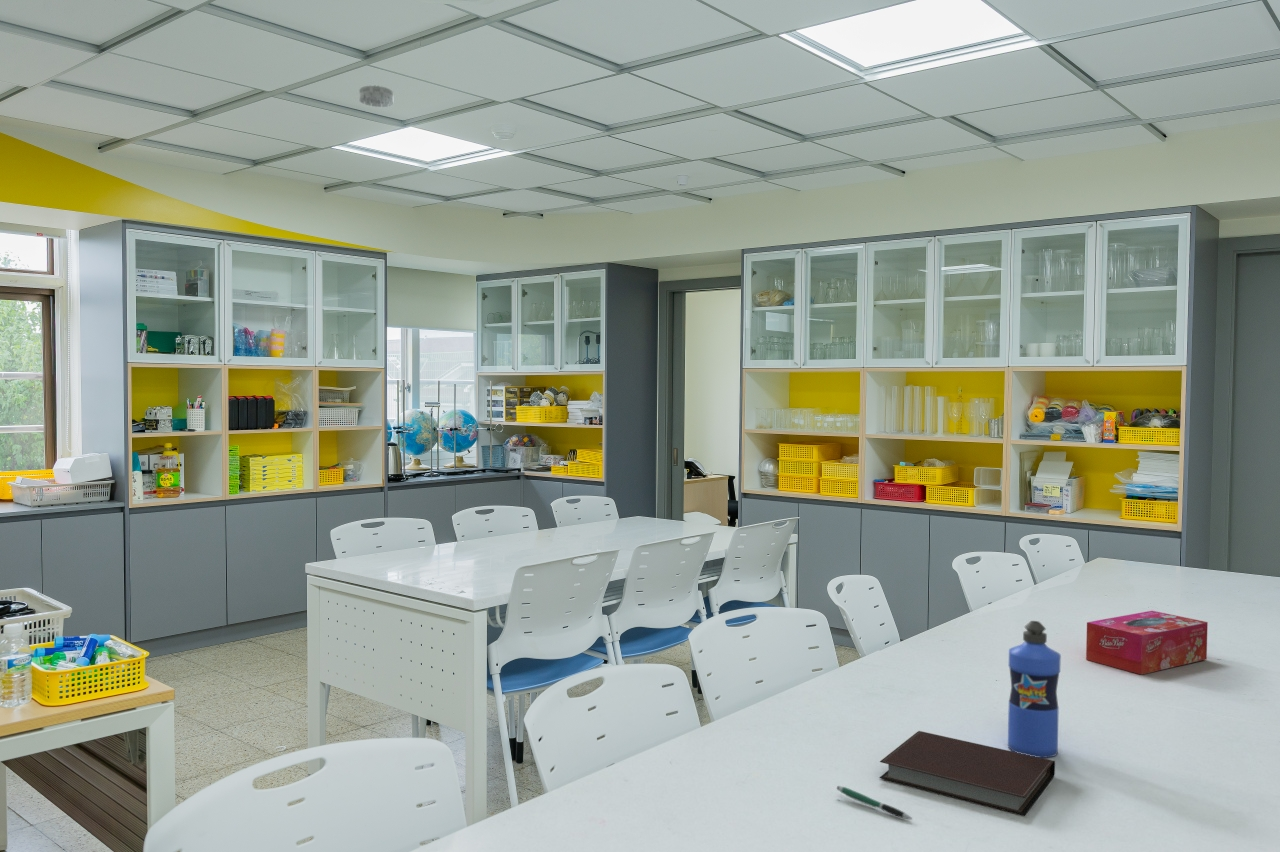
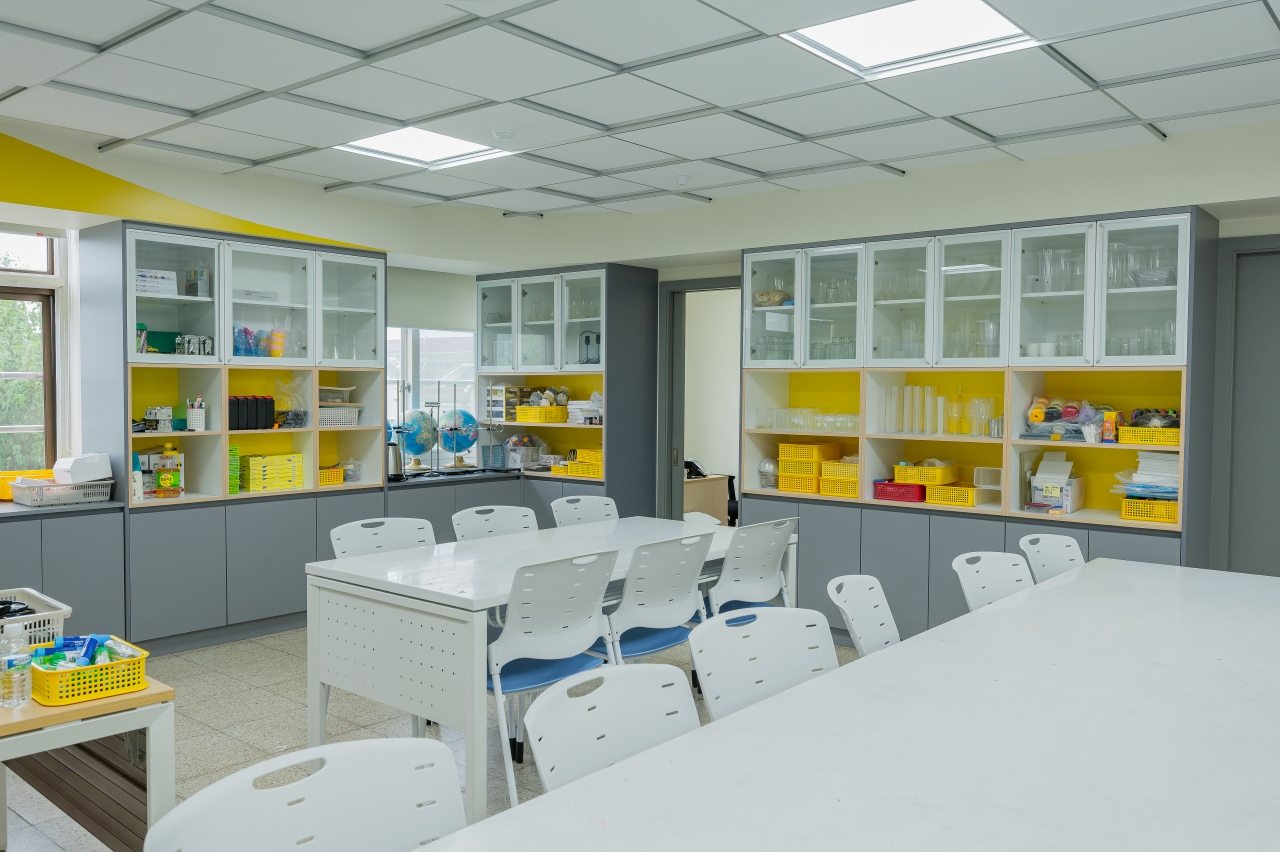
- smoke detector (376, 95)
- notebook (967, 768)
- water bottle (1033, 685)
- tissue box (1146, 640)
- pen (873, 802)
